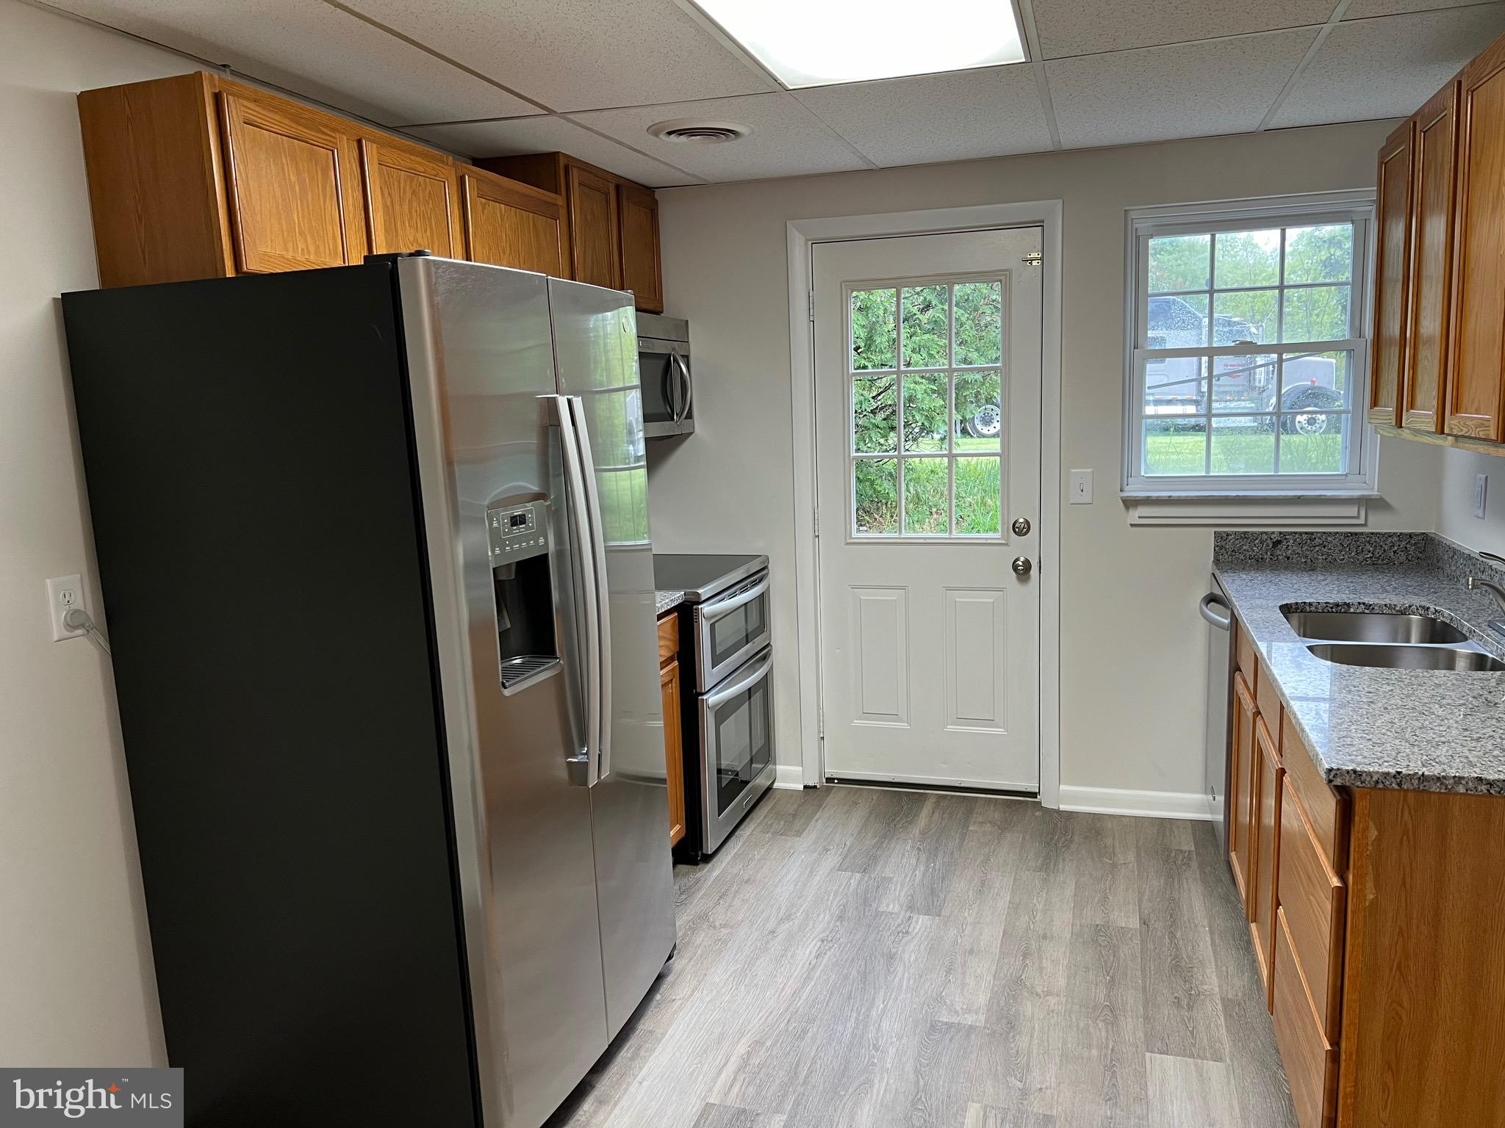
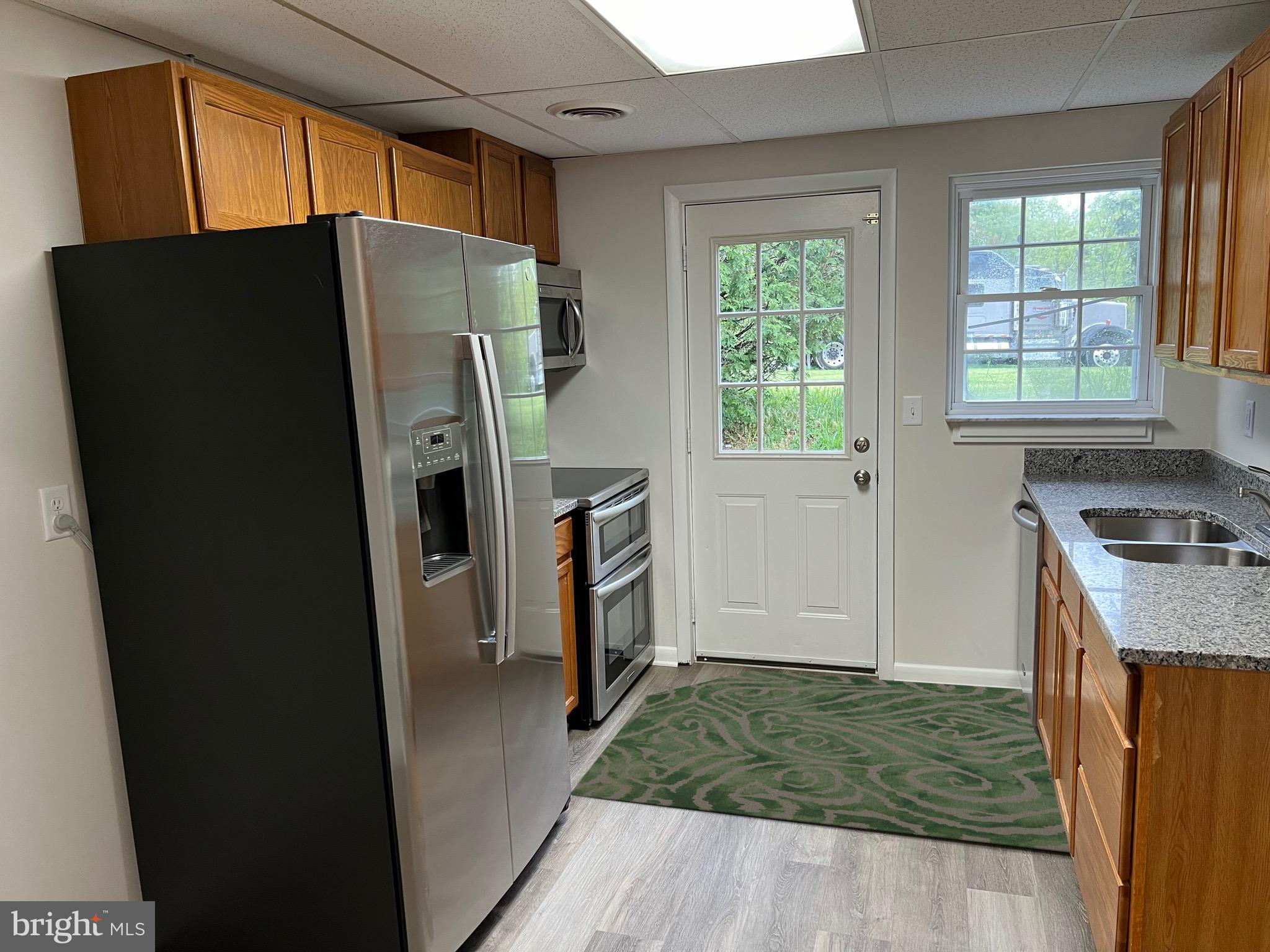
+ rug (871, 741)
